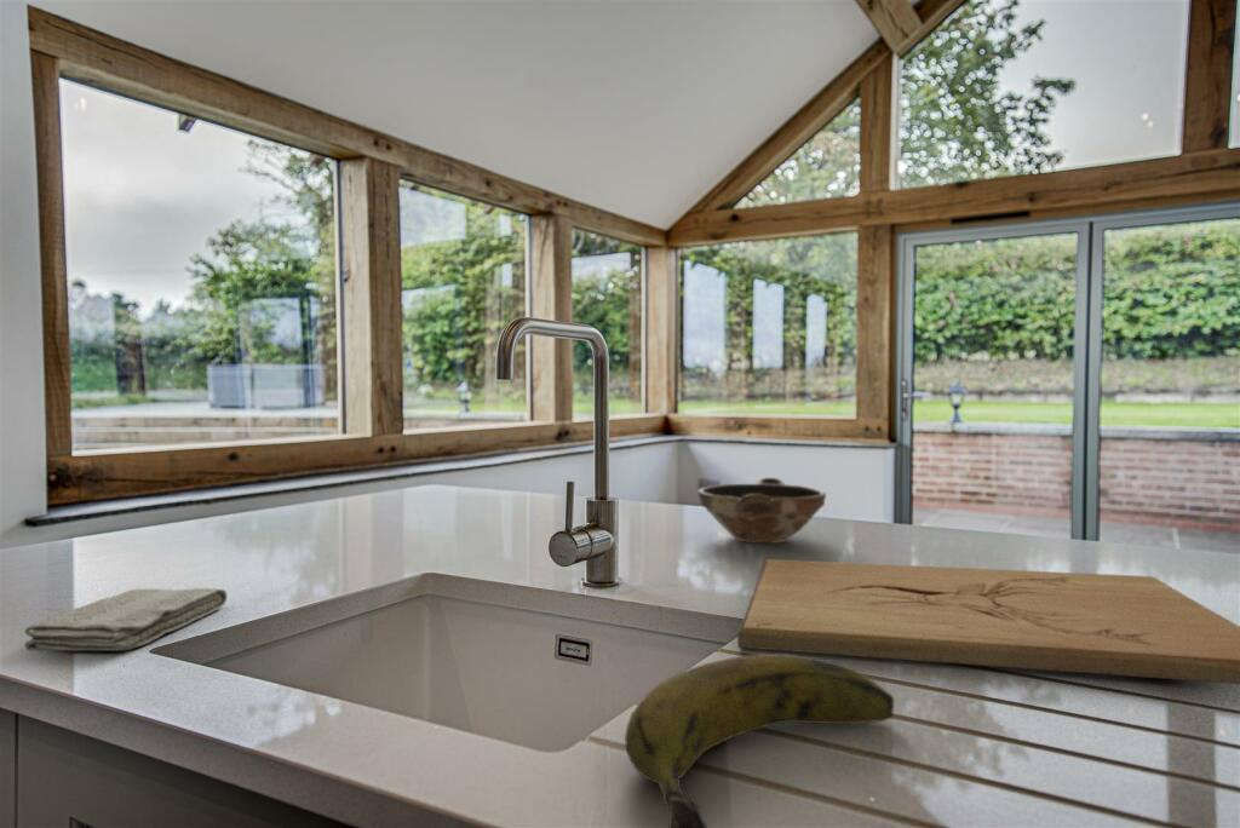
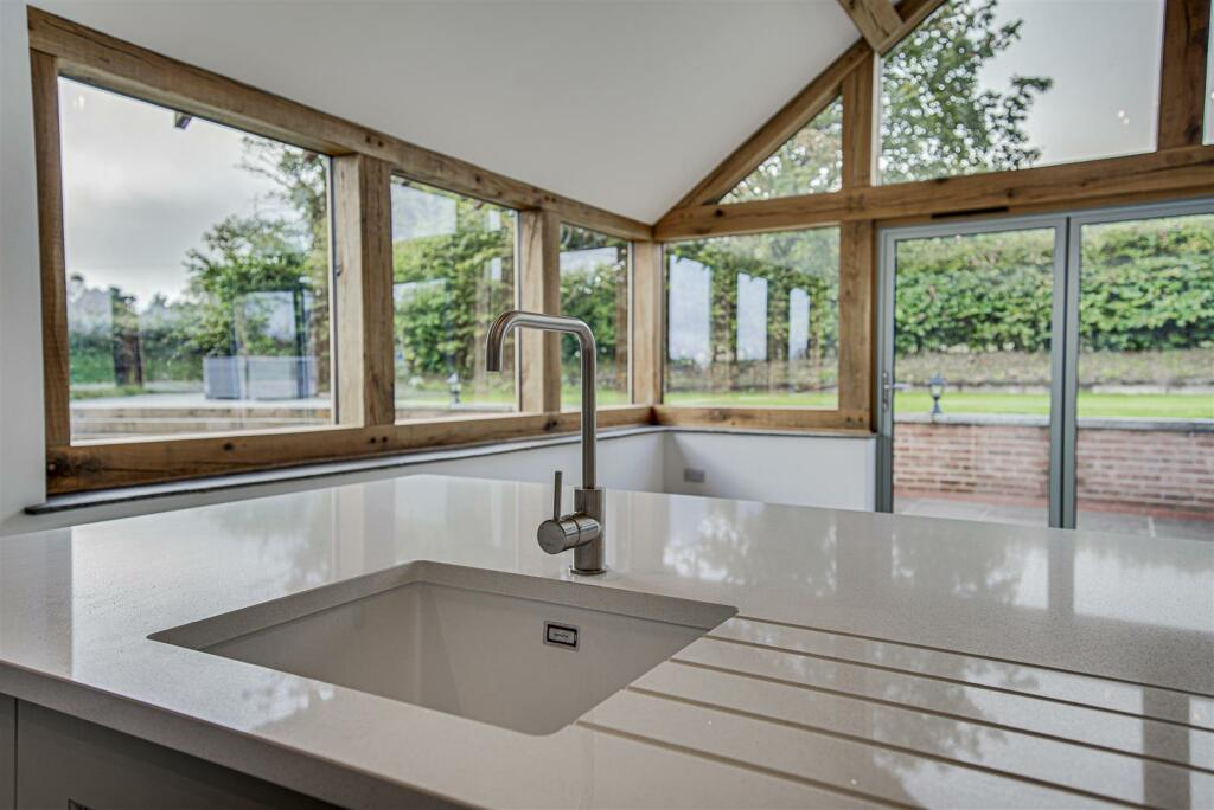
- washcloth (132, 614)
- banana (785, 723)
- cutting board (971, 606)
- bowl (760, 511)
